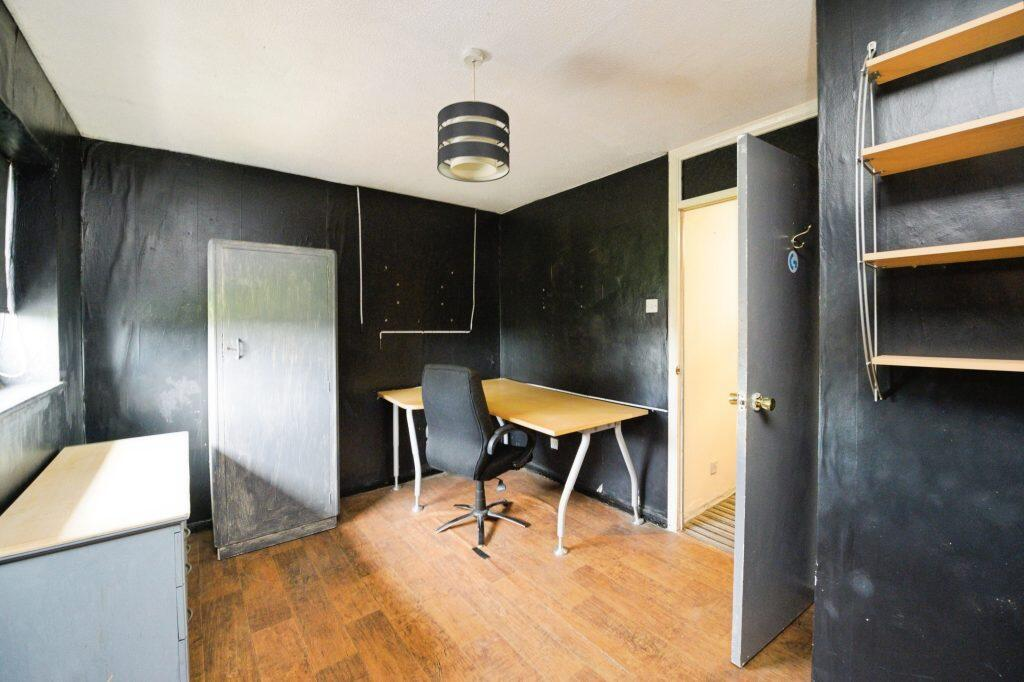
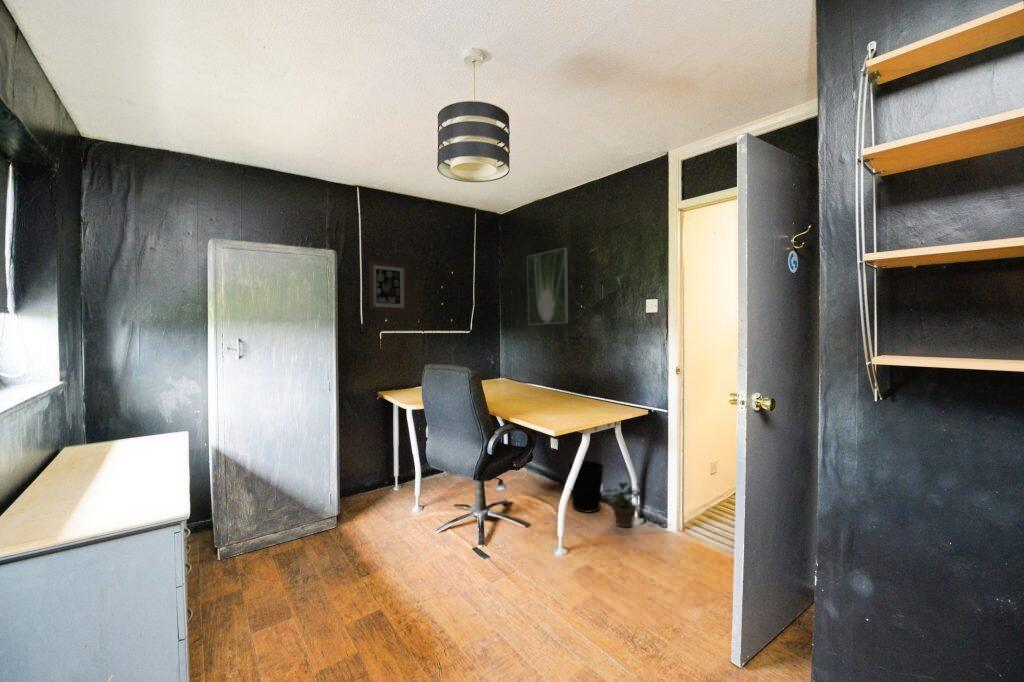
+ wall art (388, 286)
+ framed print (546, 288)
+ potted plant (623, 499)
+ wastebasket (586, 486)
